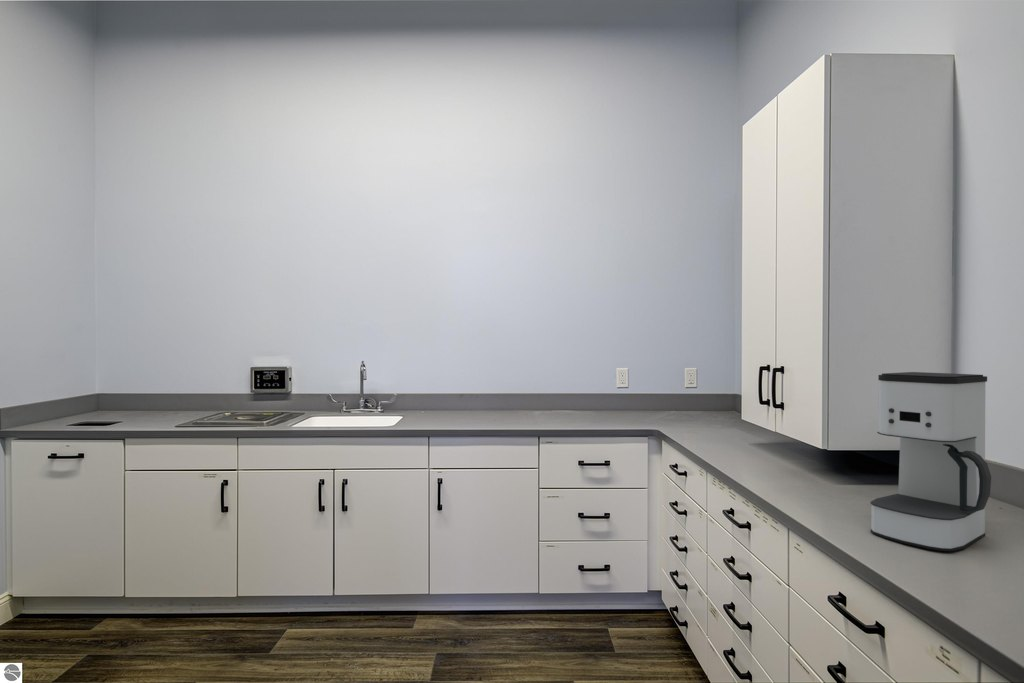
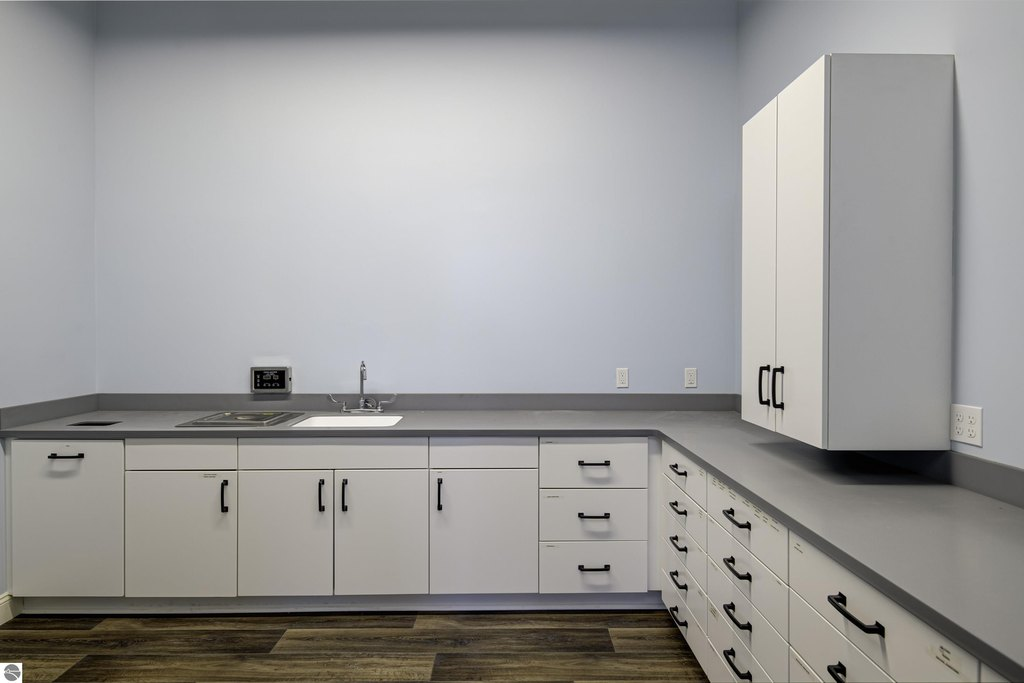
- coffee maker (934, 455)
